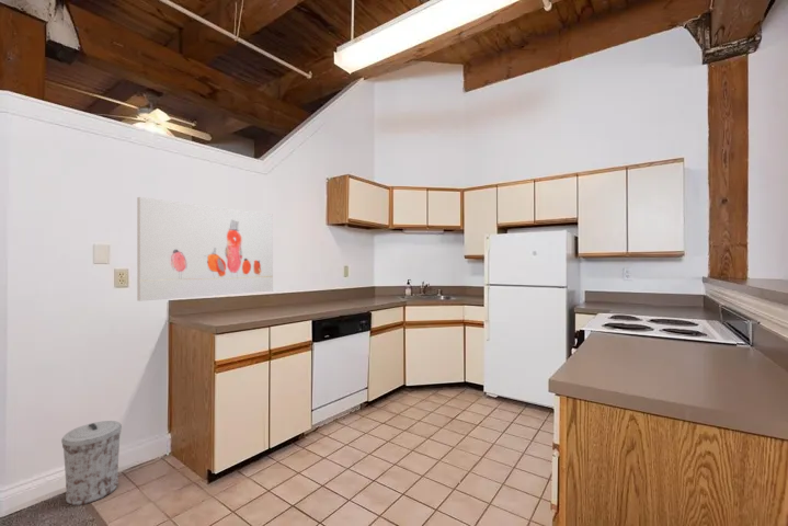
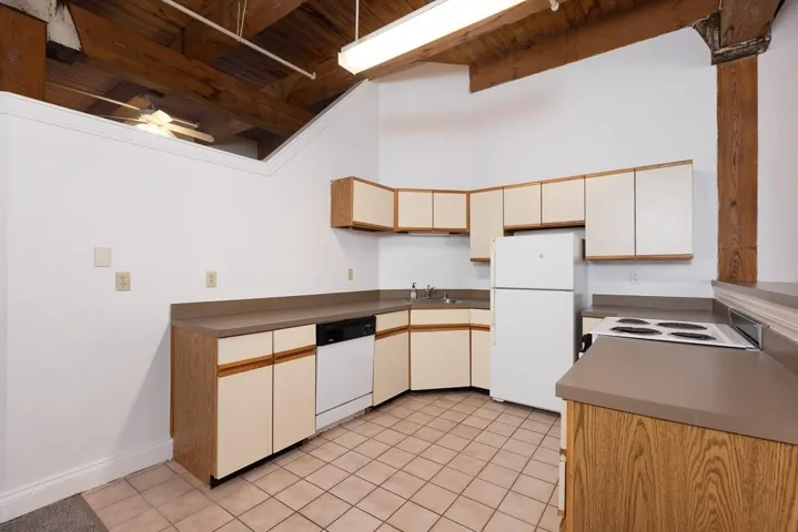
- trash can (92, 458)
- wall art (215, 251)
